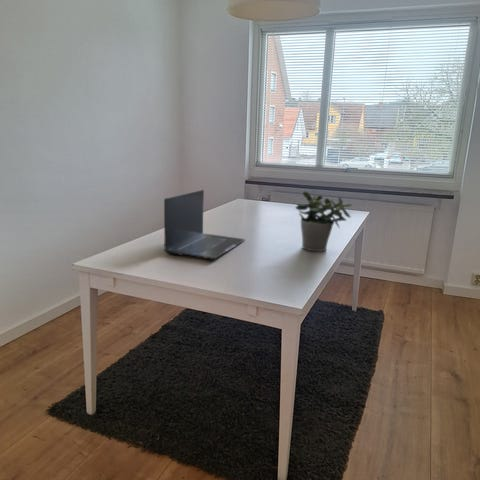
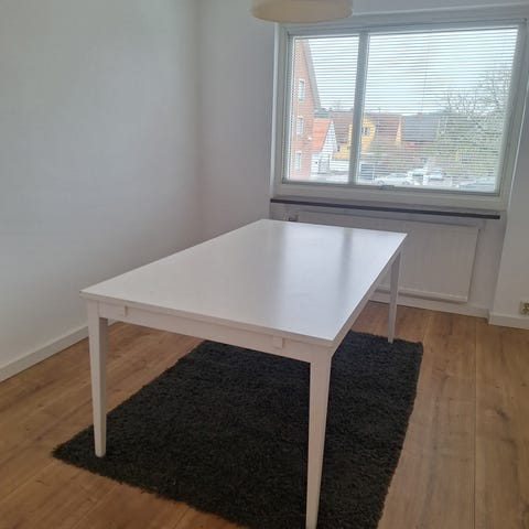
- potted plant (320, 220)
- laptop (202, 221)
